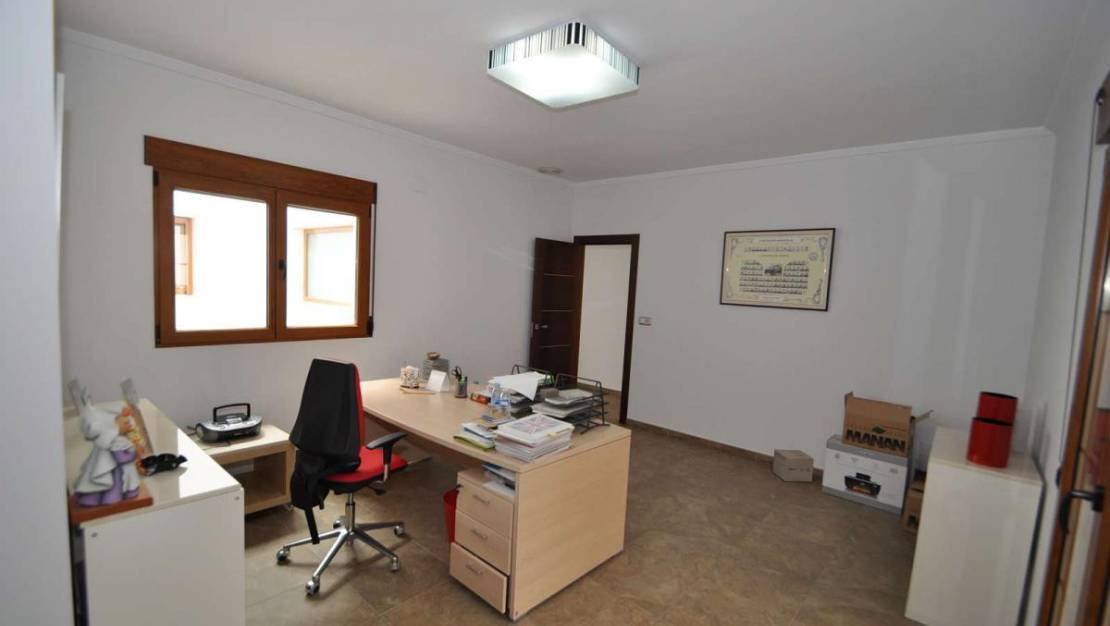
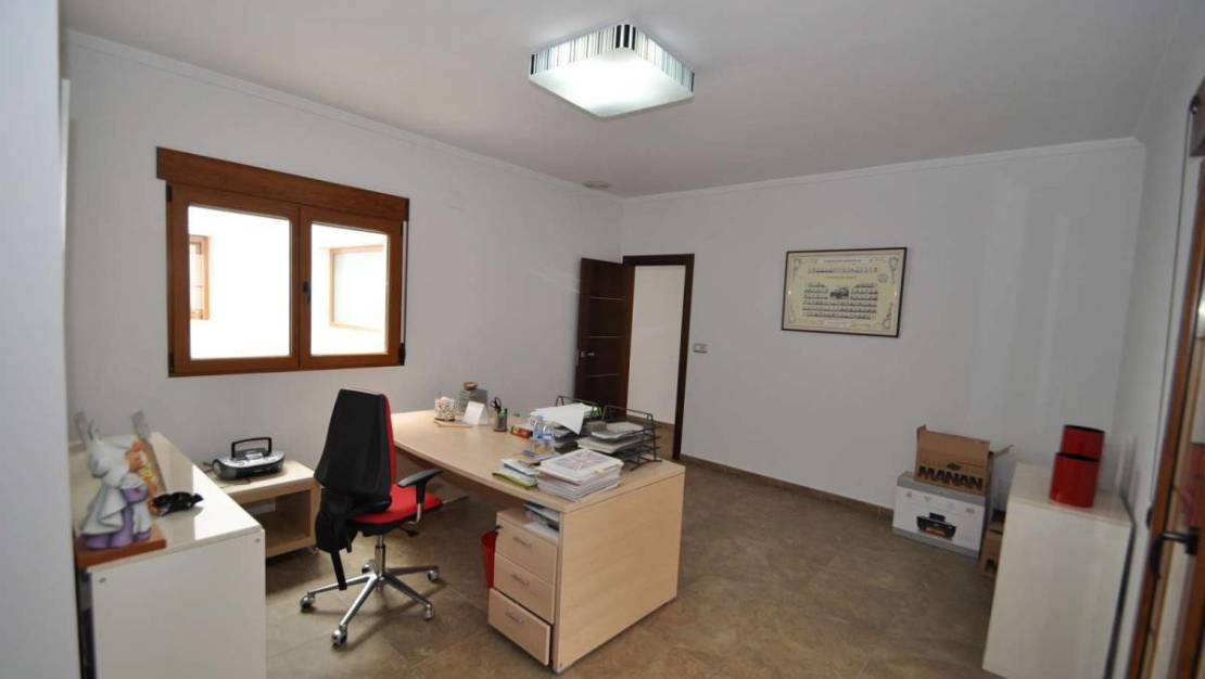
- cardboard box (792, 465)
